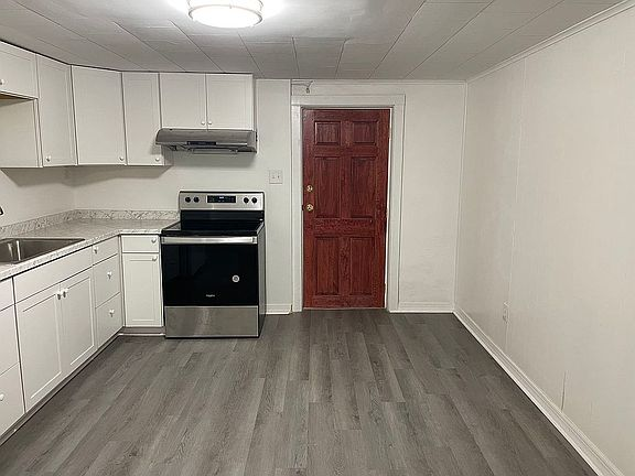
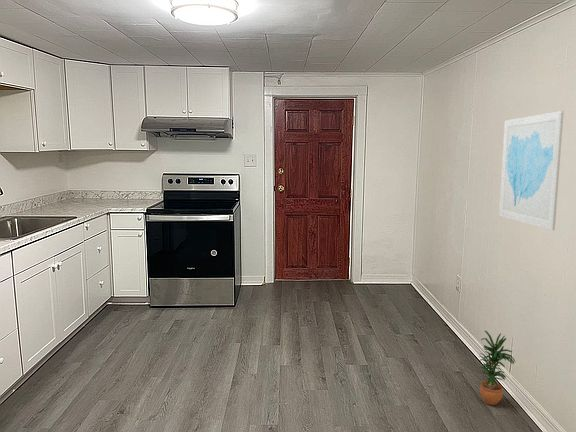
+ potted plant (496, 368)
+ wall art (527, 170)
